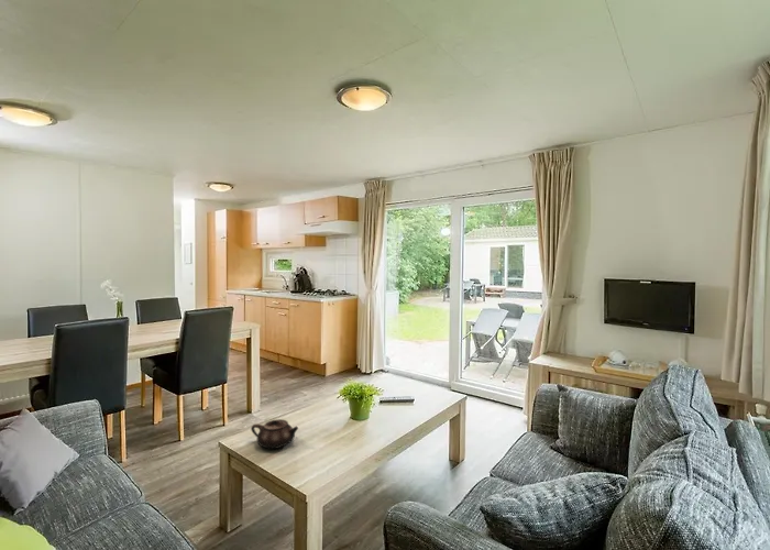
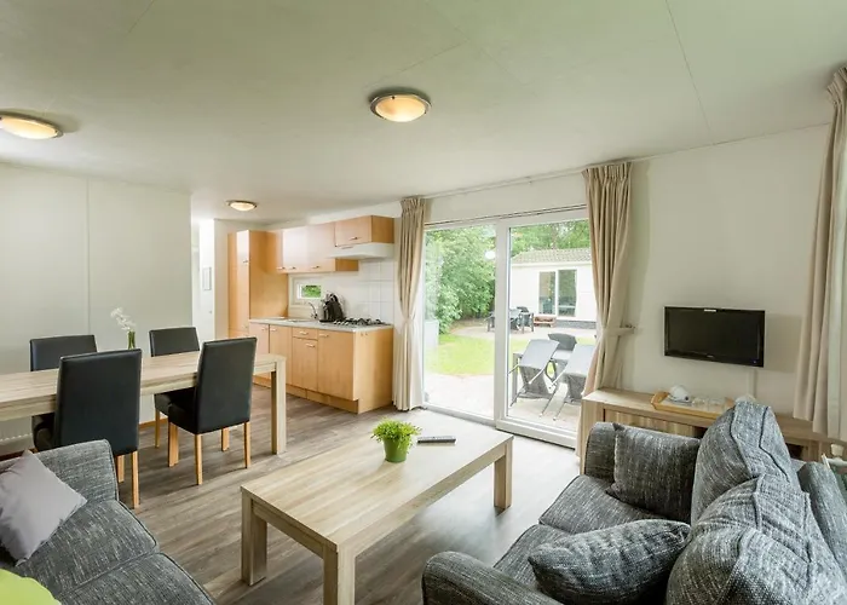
- teapot (275, 430)
